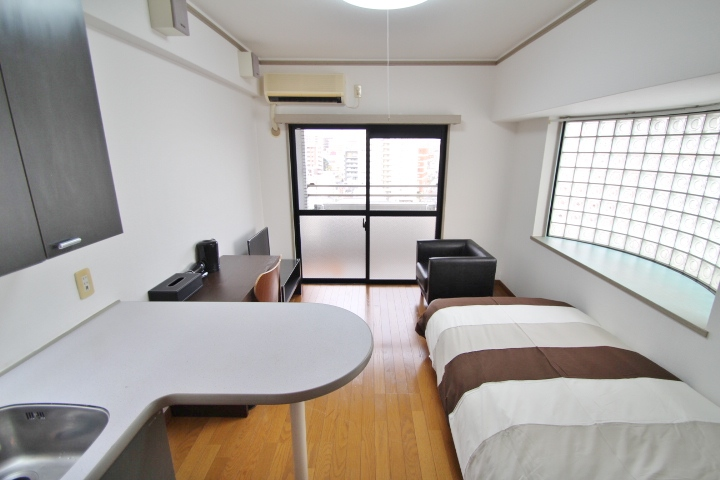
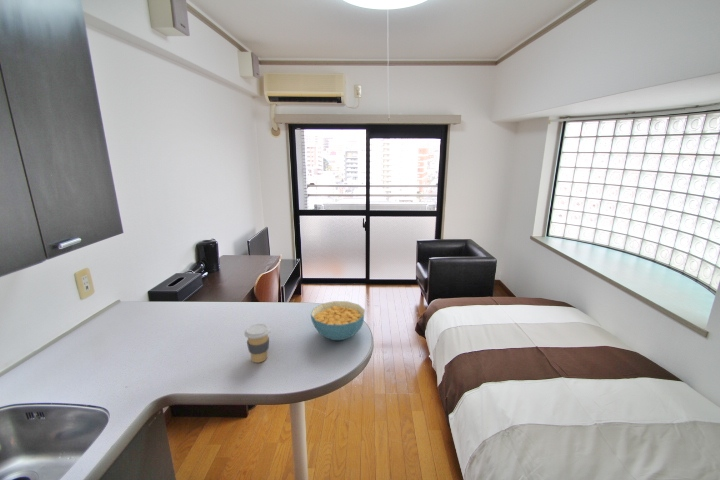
+ cereal bowl (338, 324)
+ coffee cup (258, 343)
